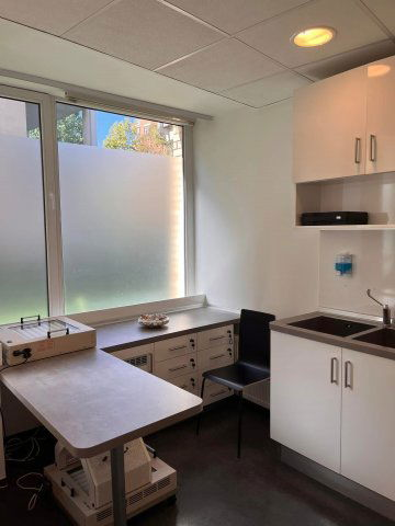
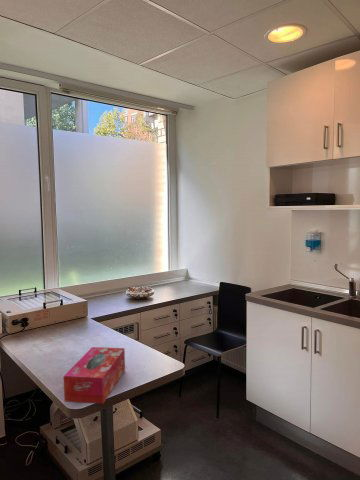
+ tissue box (97, 372)
